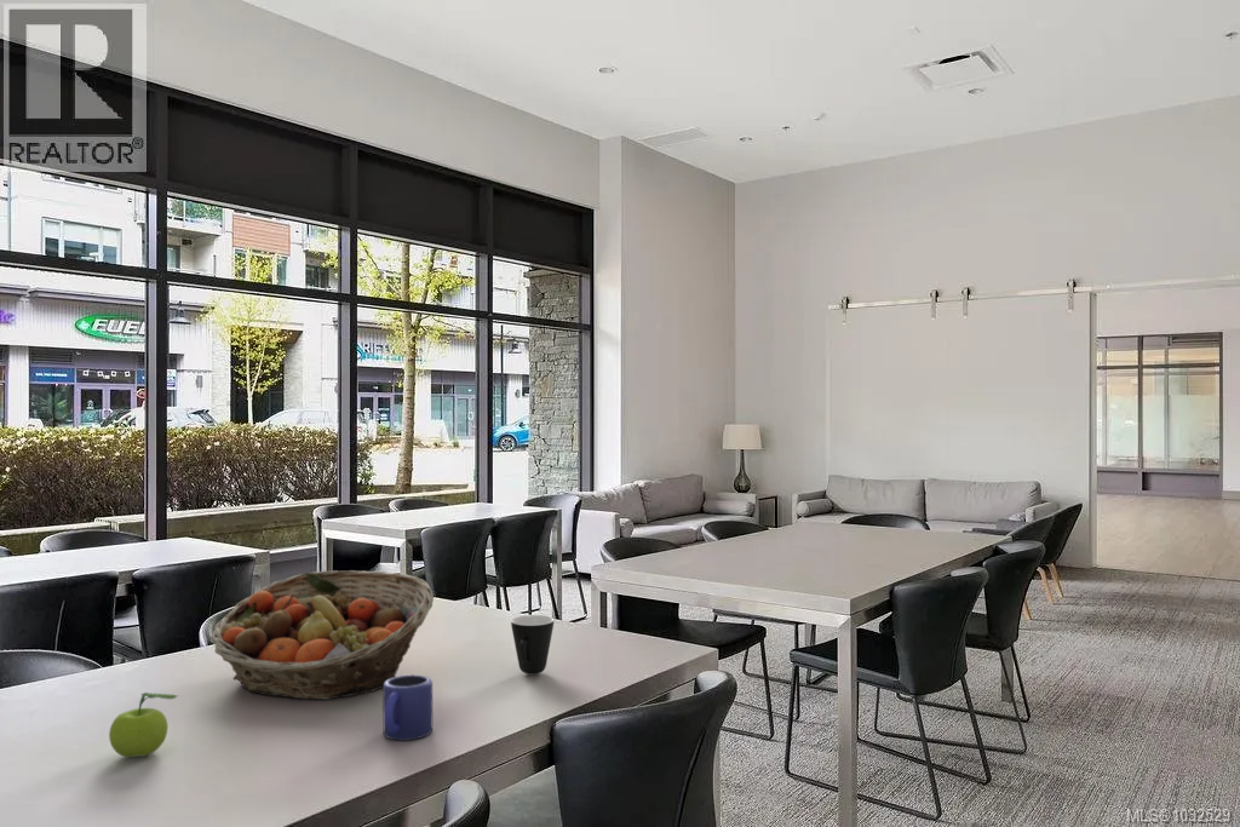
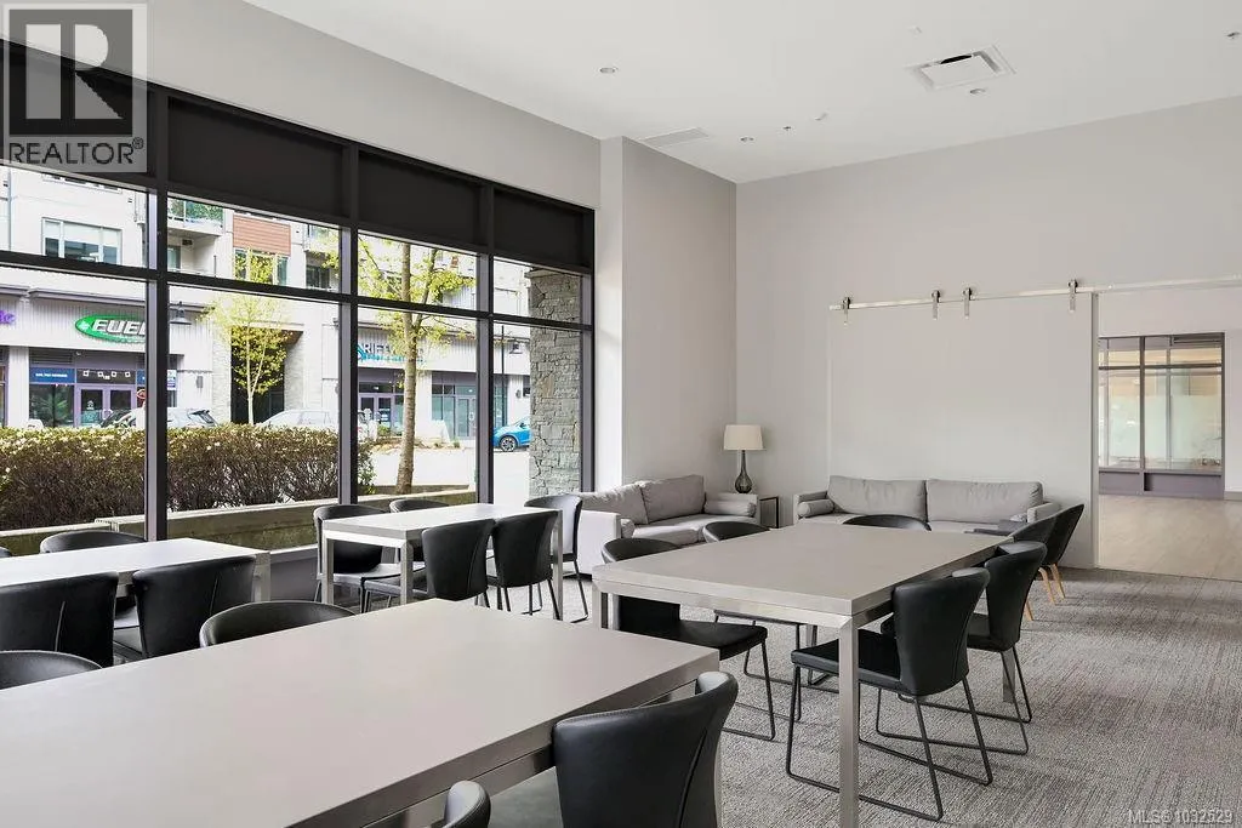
- mug (403, 708)
- mug (530, 647)
- fruit (148, 722)
- fruit basket (325, 630)
